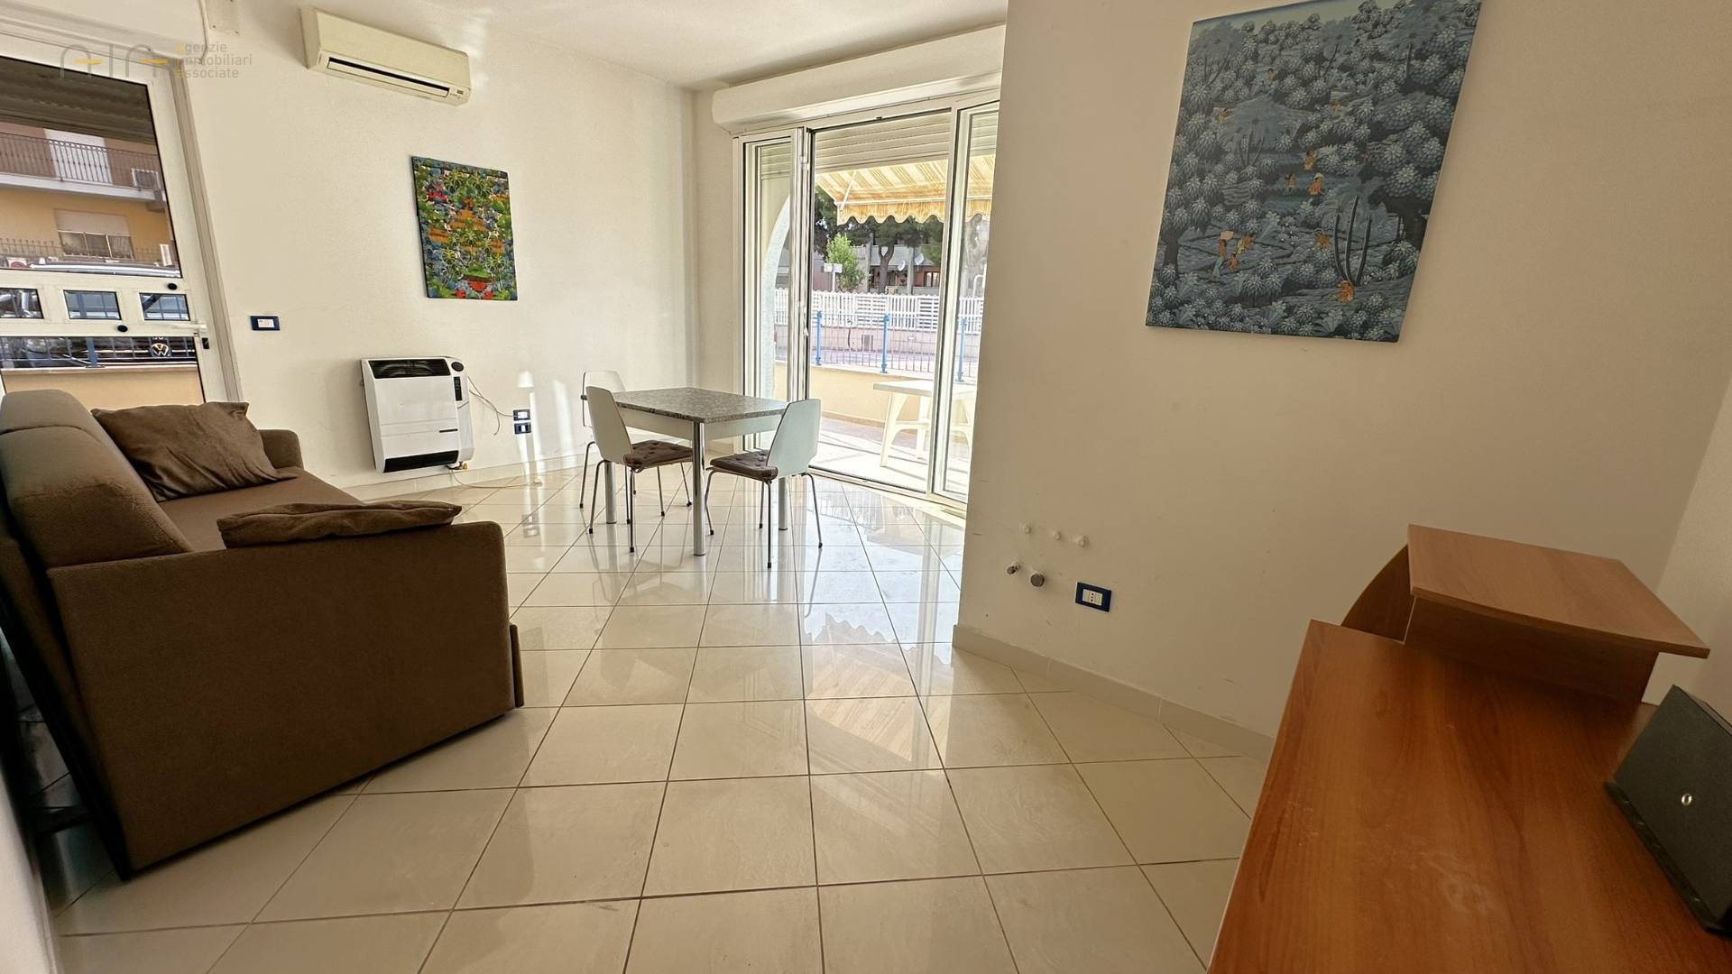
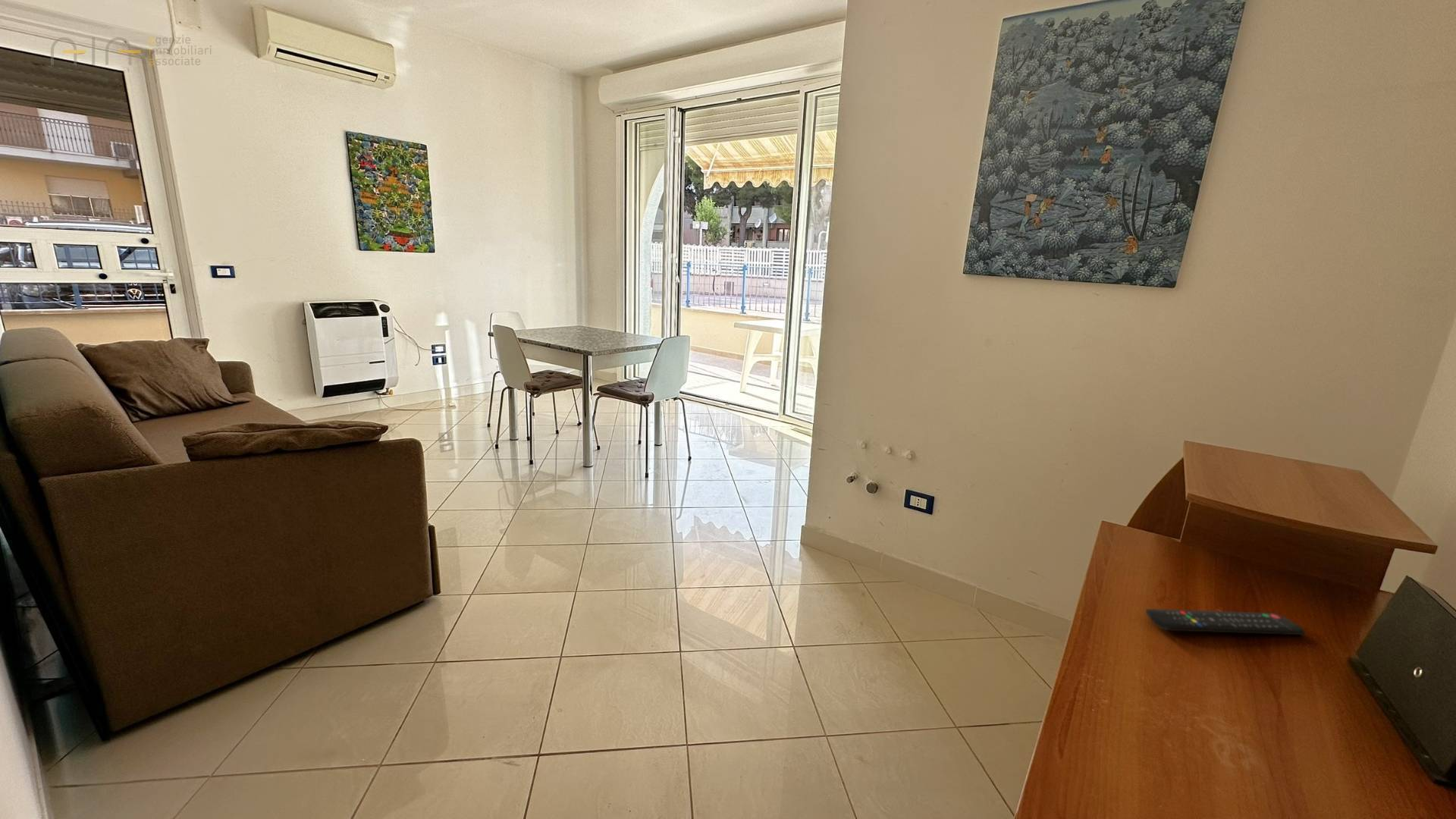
+ remote control (1225, 623)
